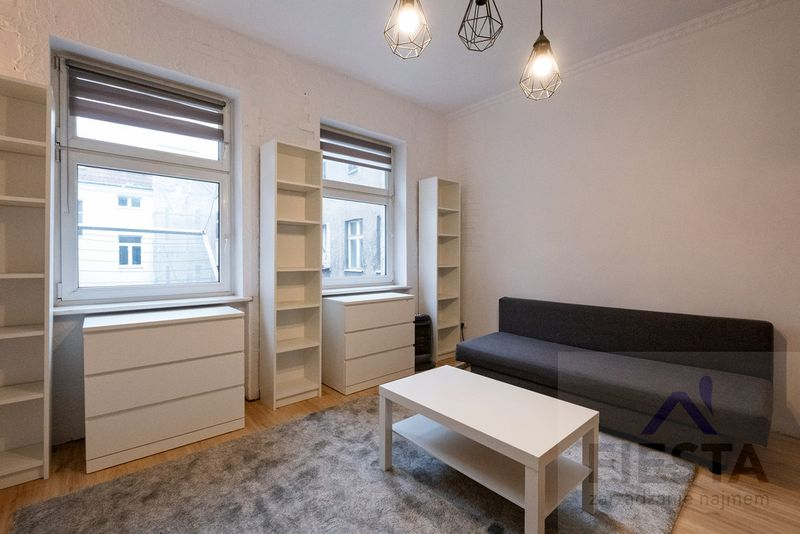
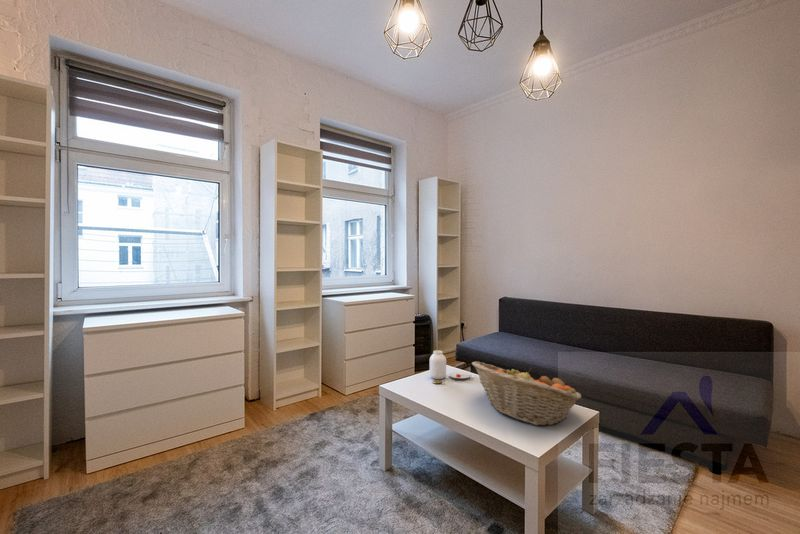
+ fruit basket (522, 387)
+ jar (445, 364)
